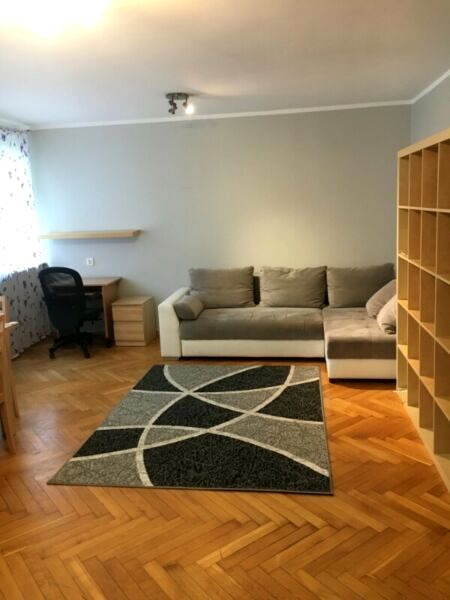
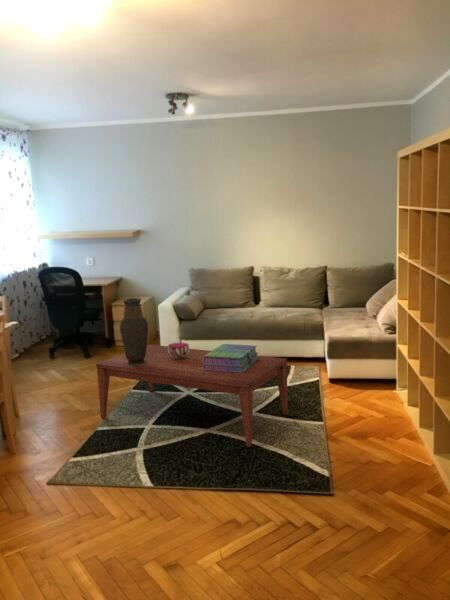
+ stack of books (231, 357)
+ coffee table (192, 387)
+ decorative bowl (178, 351)
+ vase (134, 331)
